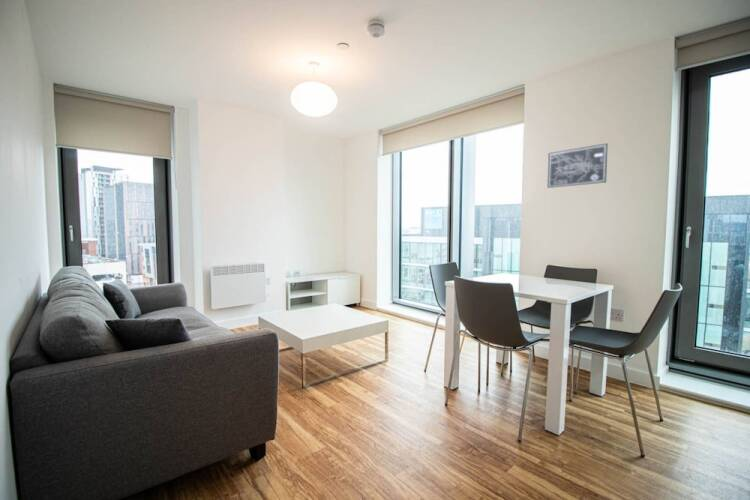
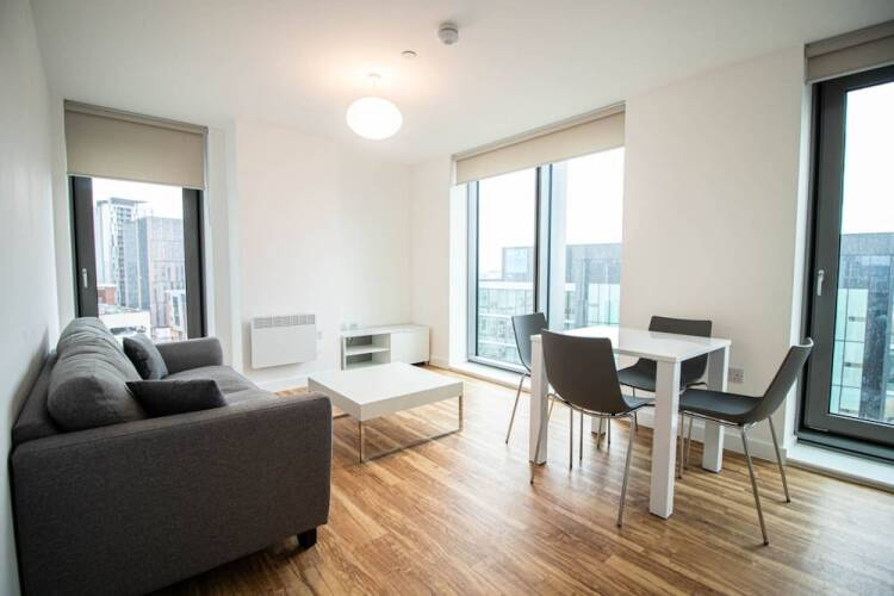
- wall art (575, 167)
